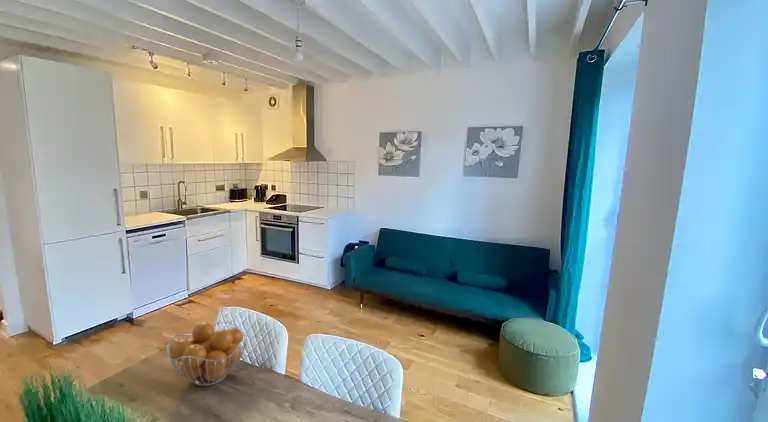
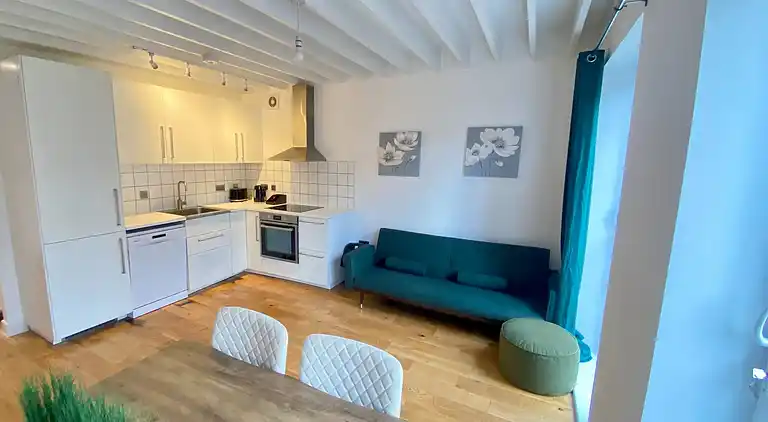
- fruit basket (209, 352)
